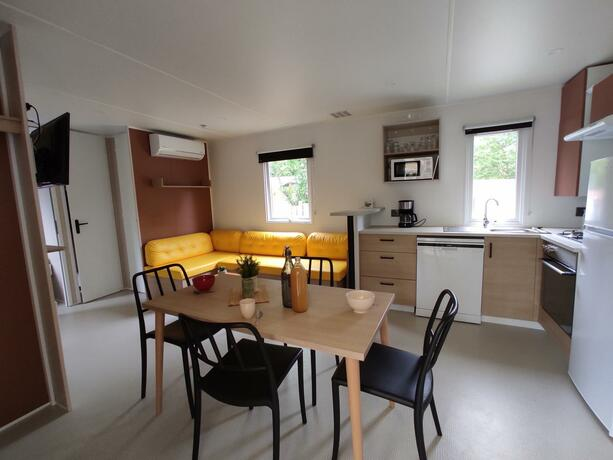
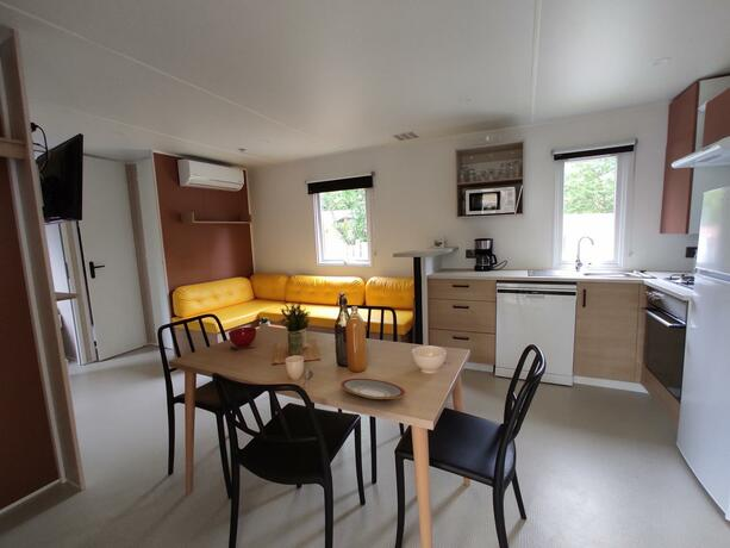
+ plate (372, 390)
